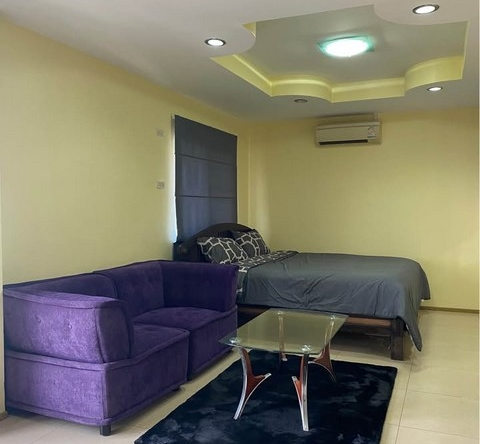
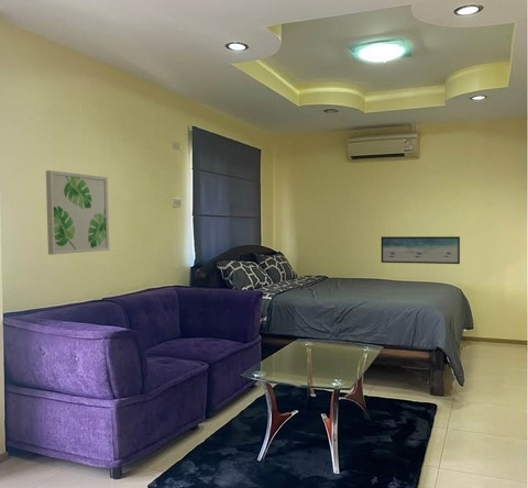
+ wall art (419, 249)
+ wall art (79, 213)
